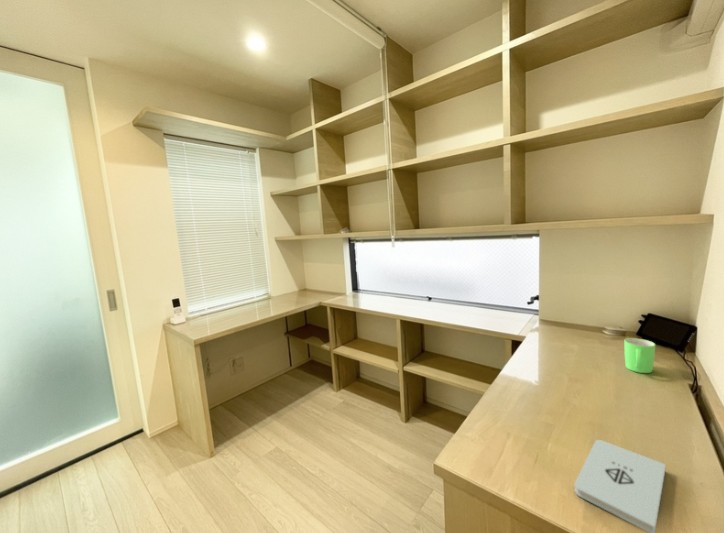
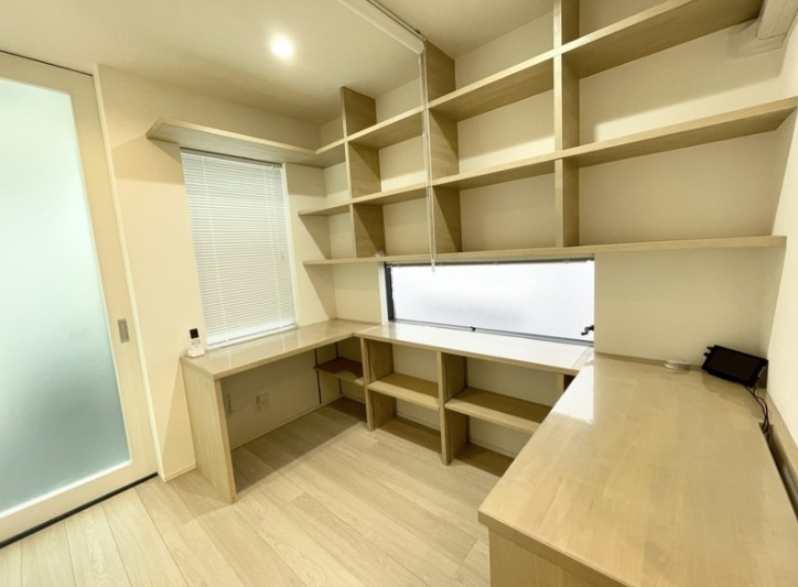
- mug (638, 357)
- notepad (620, 478)
